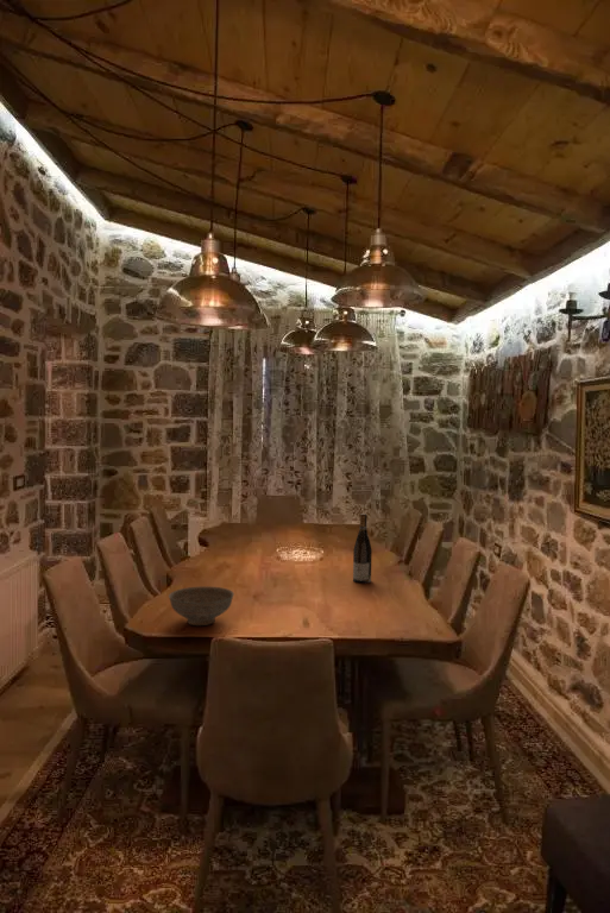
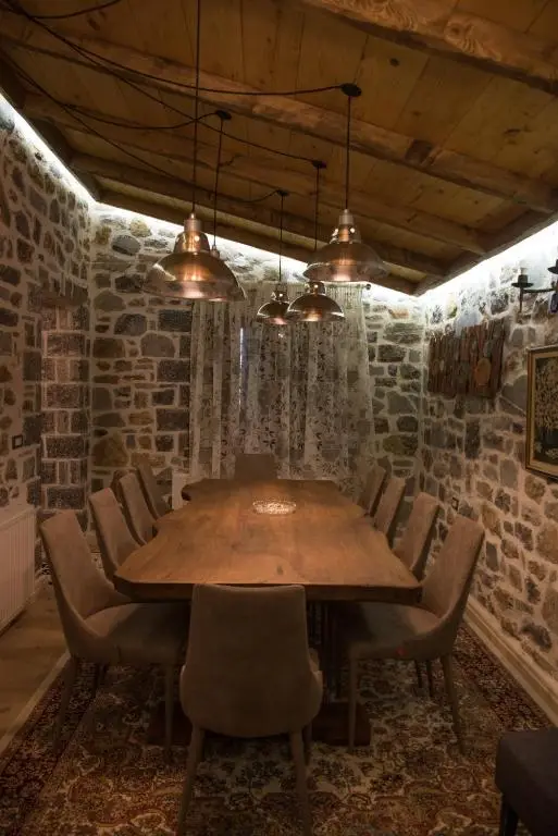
- decorative bowl (201, 606)
- wine bottle (363, 547)
